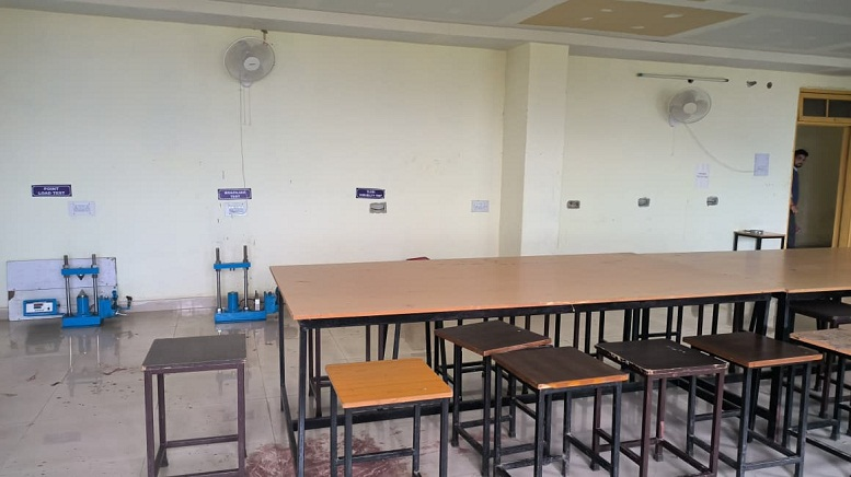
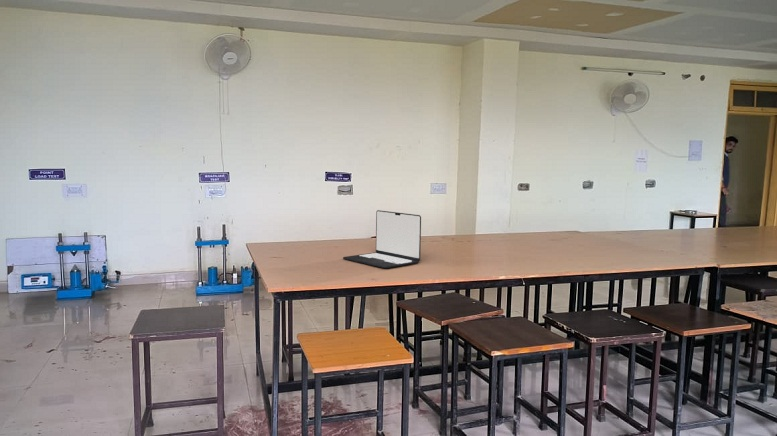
+ laptop (380, 237)
